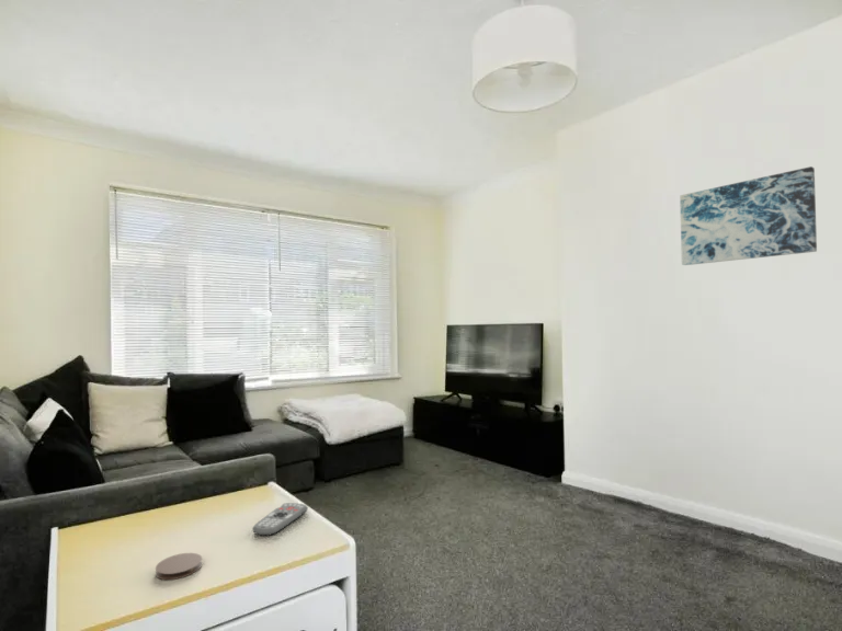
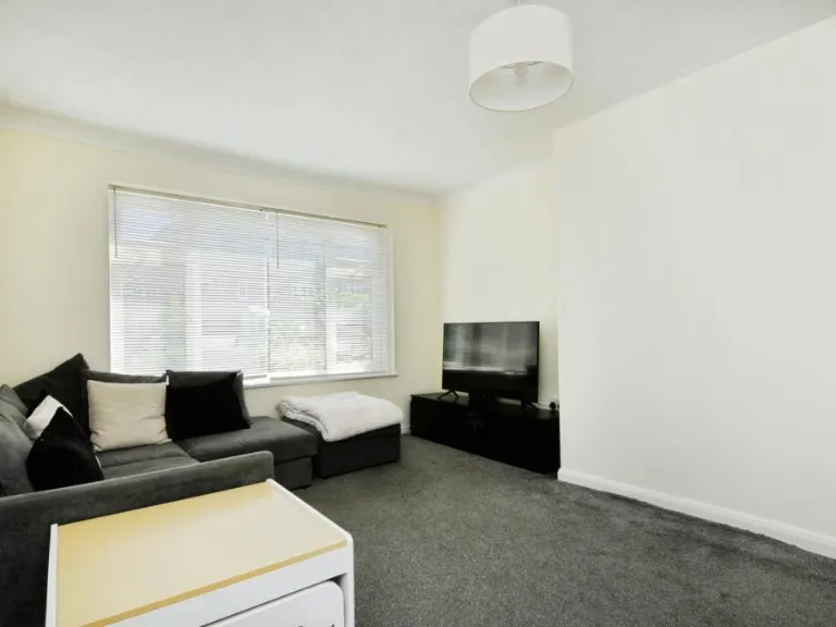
- wall art (741, 220)
- remote control (280, 518)
- coaster (179, 565)
